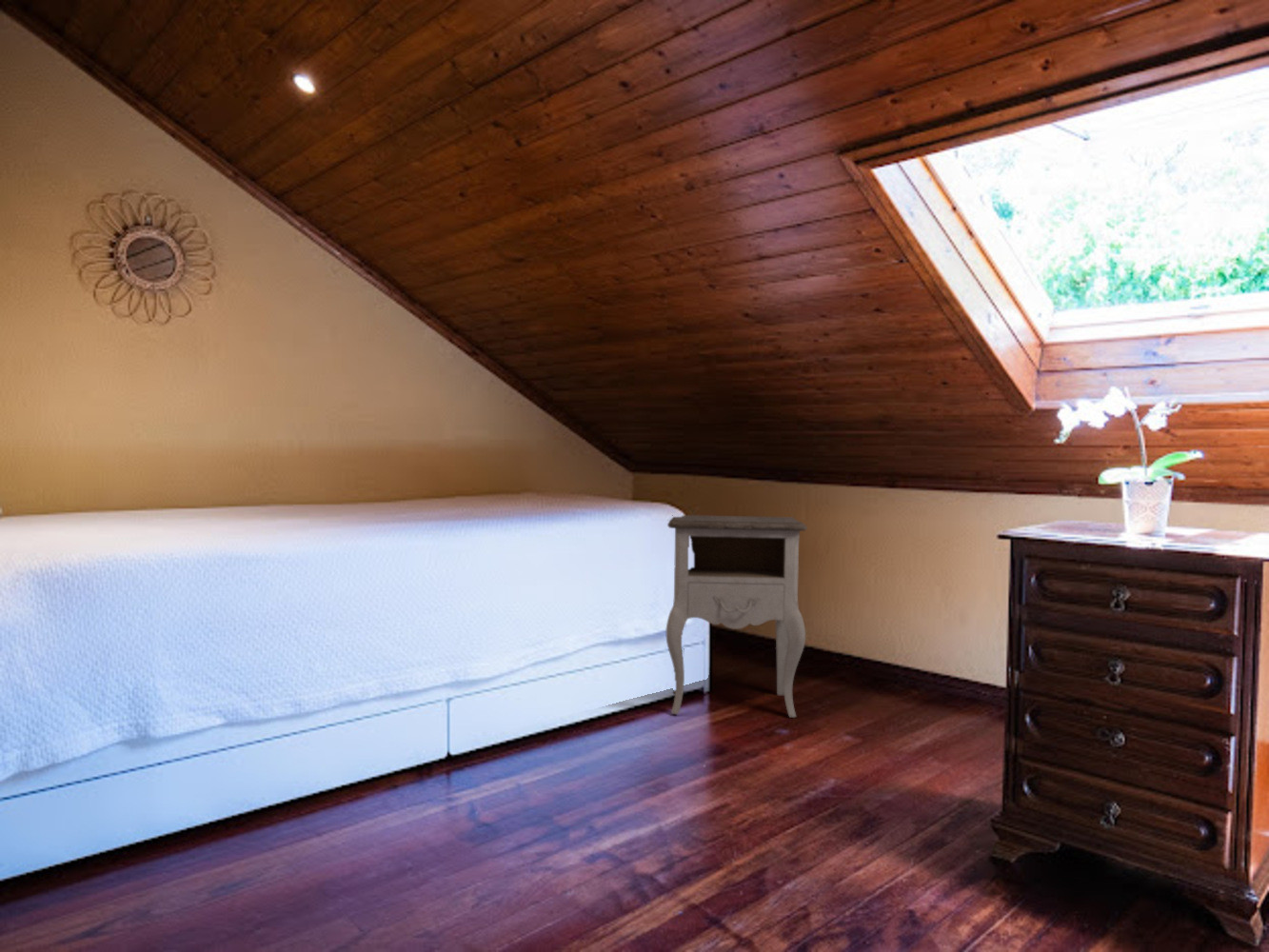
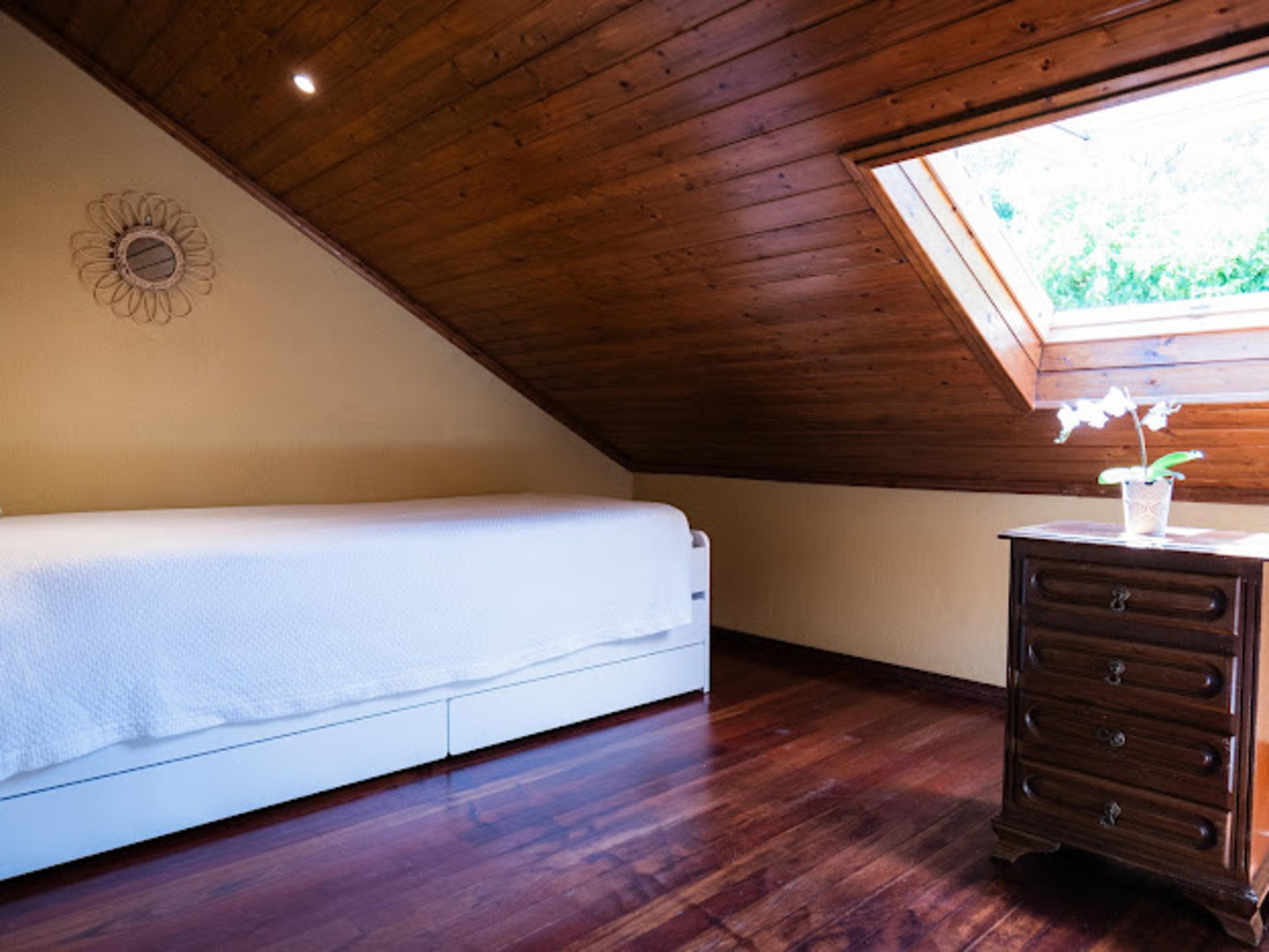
- nightstand (733, 612)
